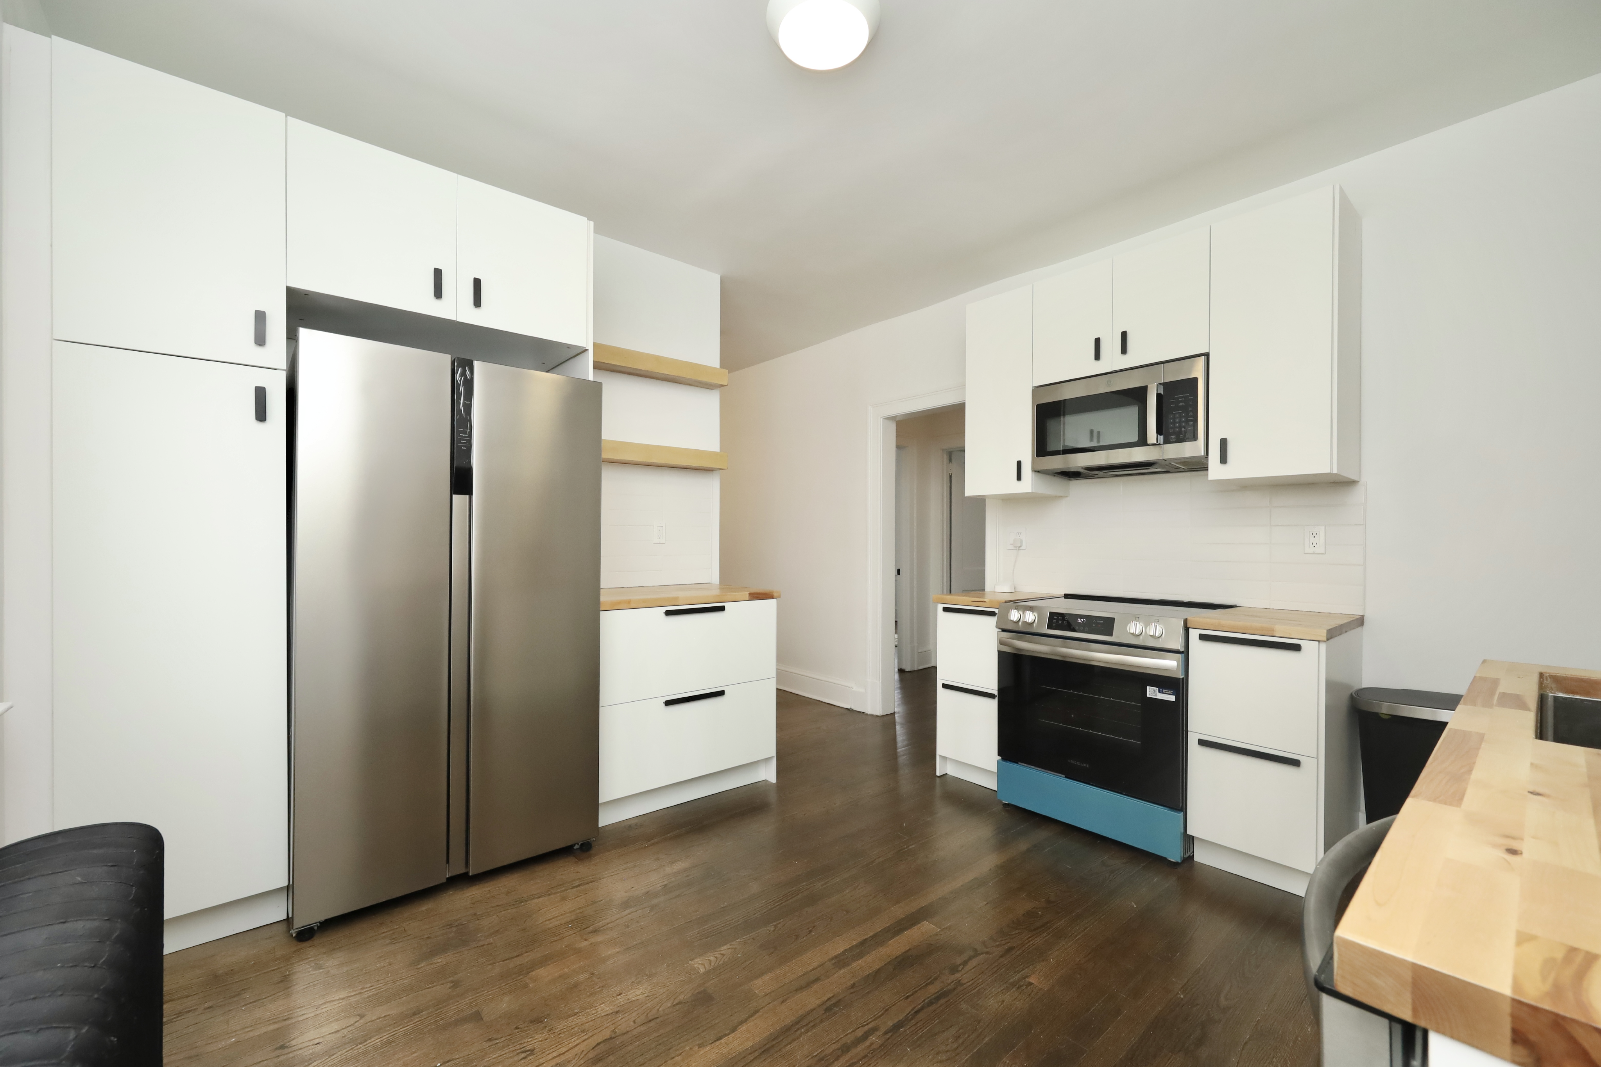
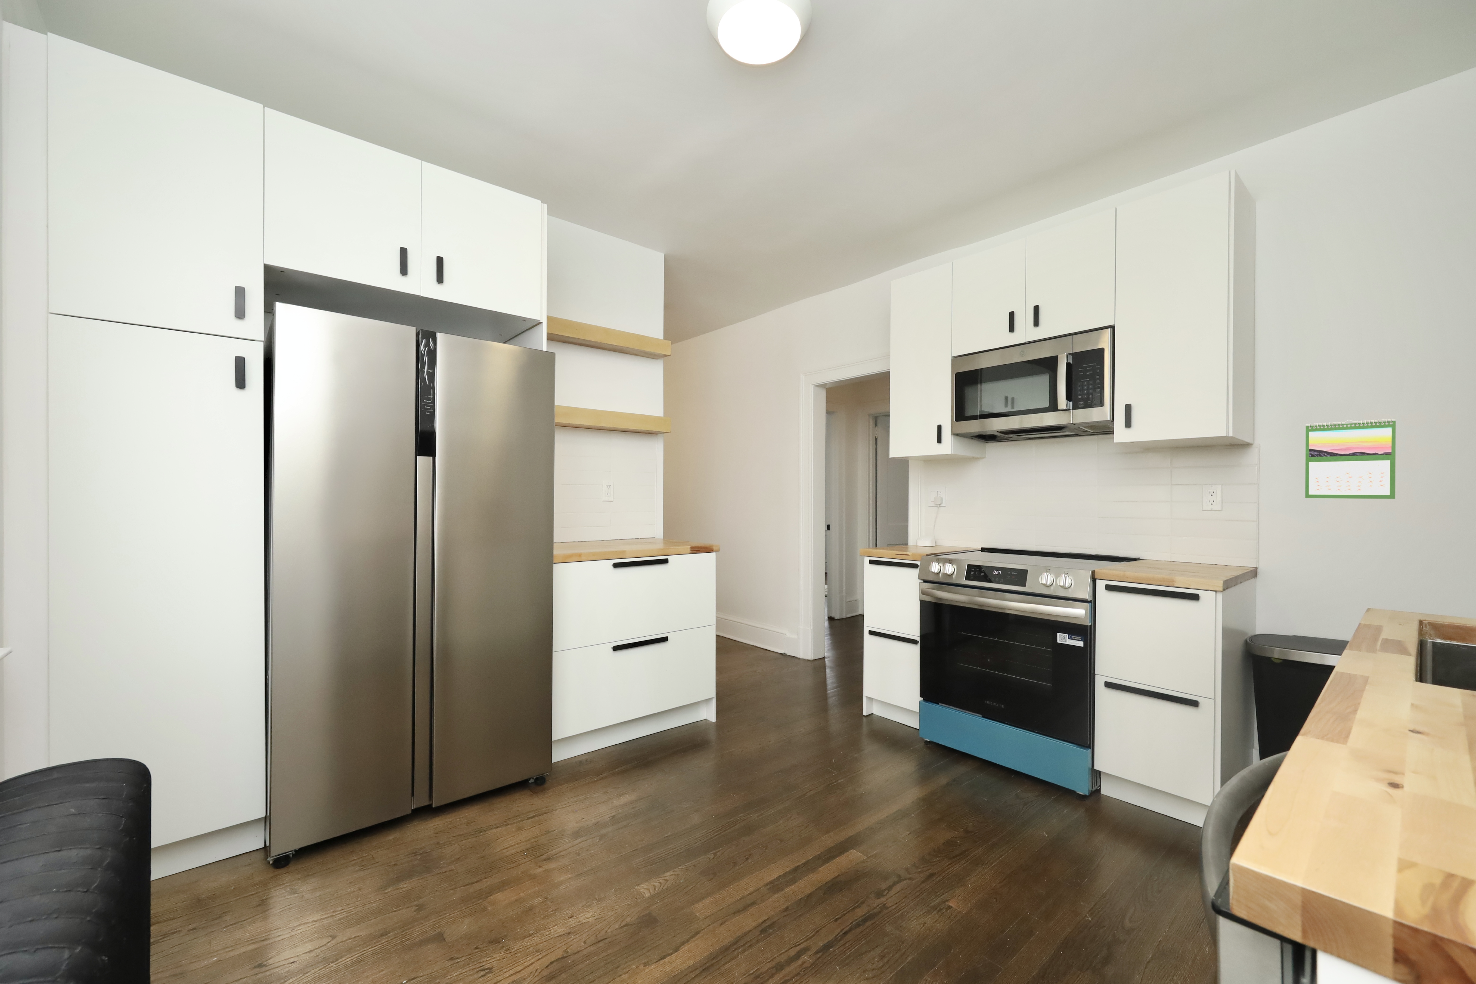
+ calendar (1349, 459)
